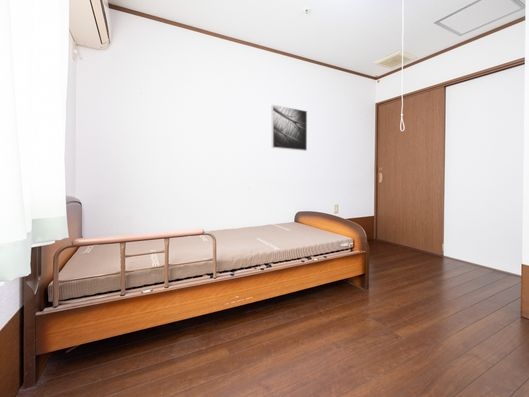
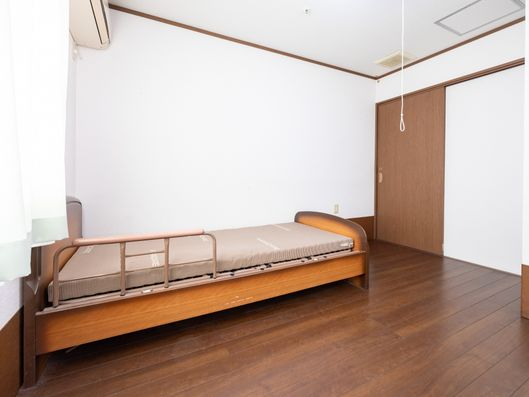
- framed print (289, 128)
